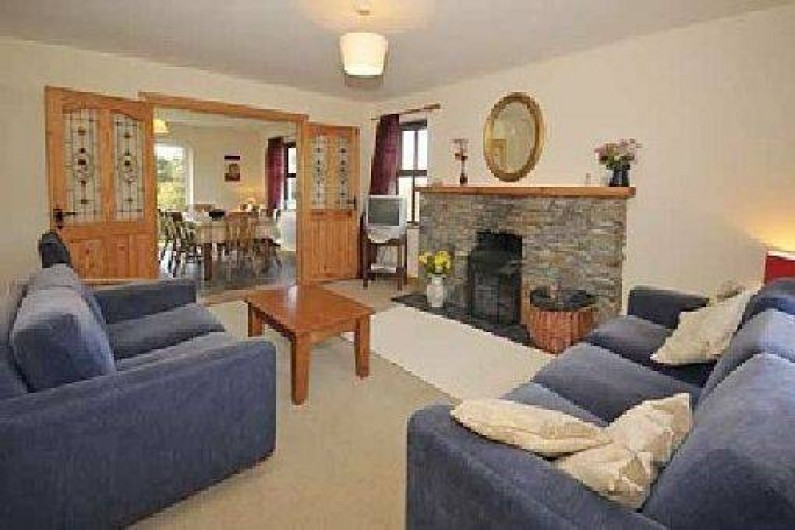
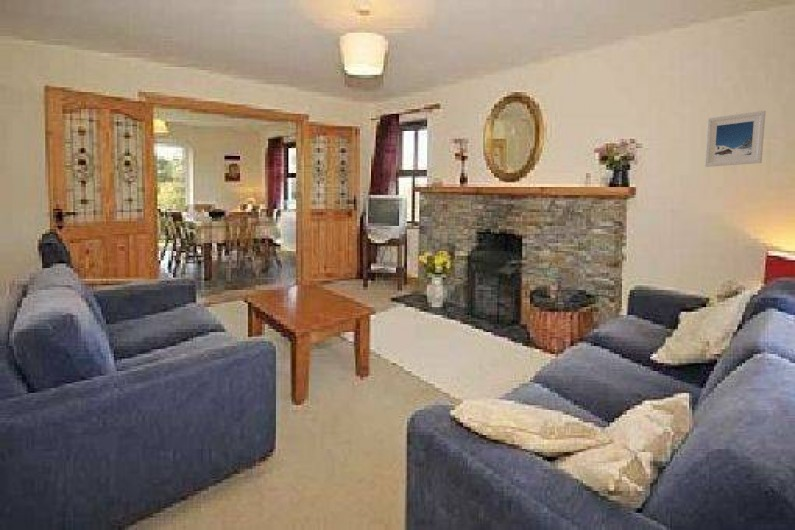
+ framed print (734, 139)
